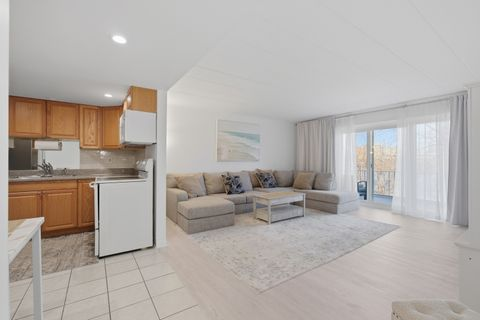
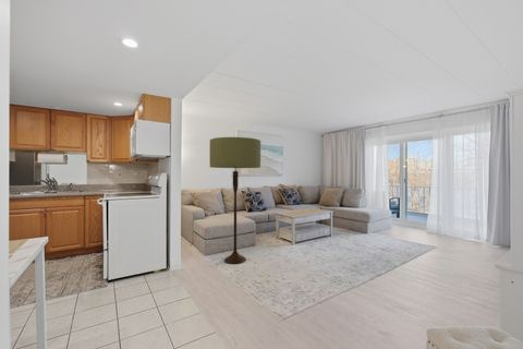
+ floor lamp (235, 200)
